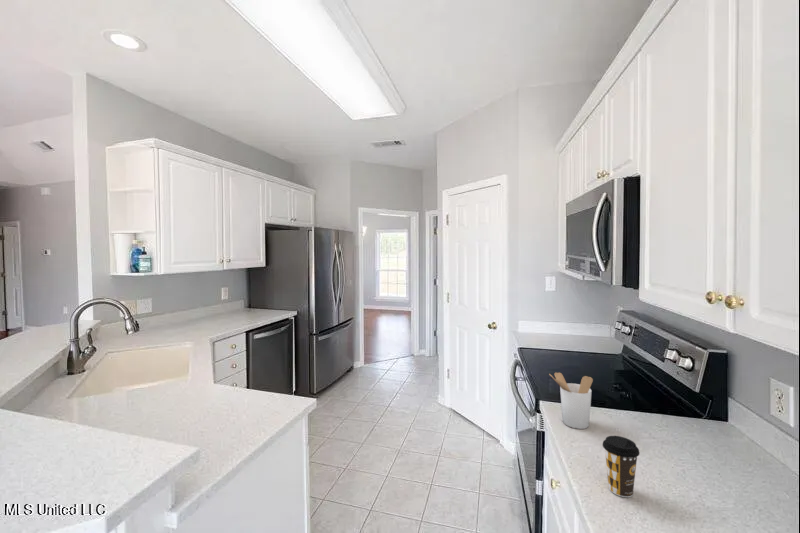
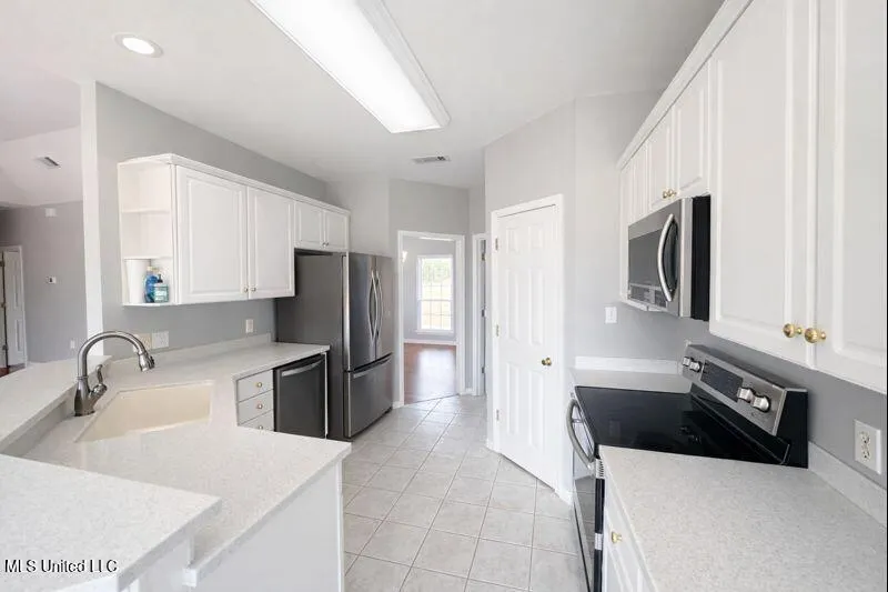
- coffee cup (620, 466)
- utensil holder (569, 398)
